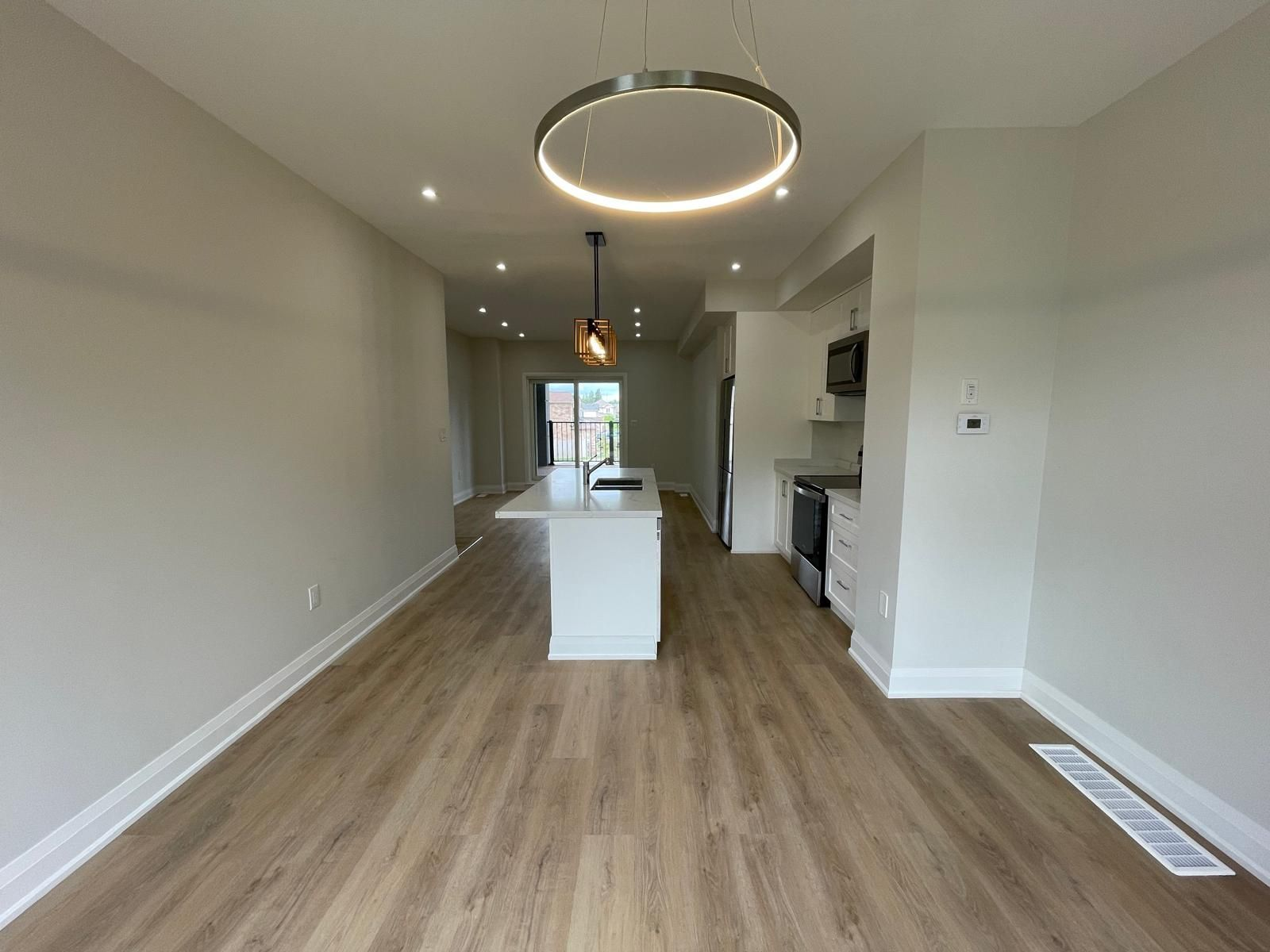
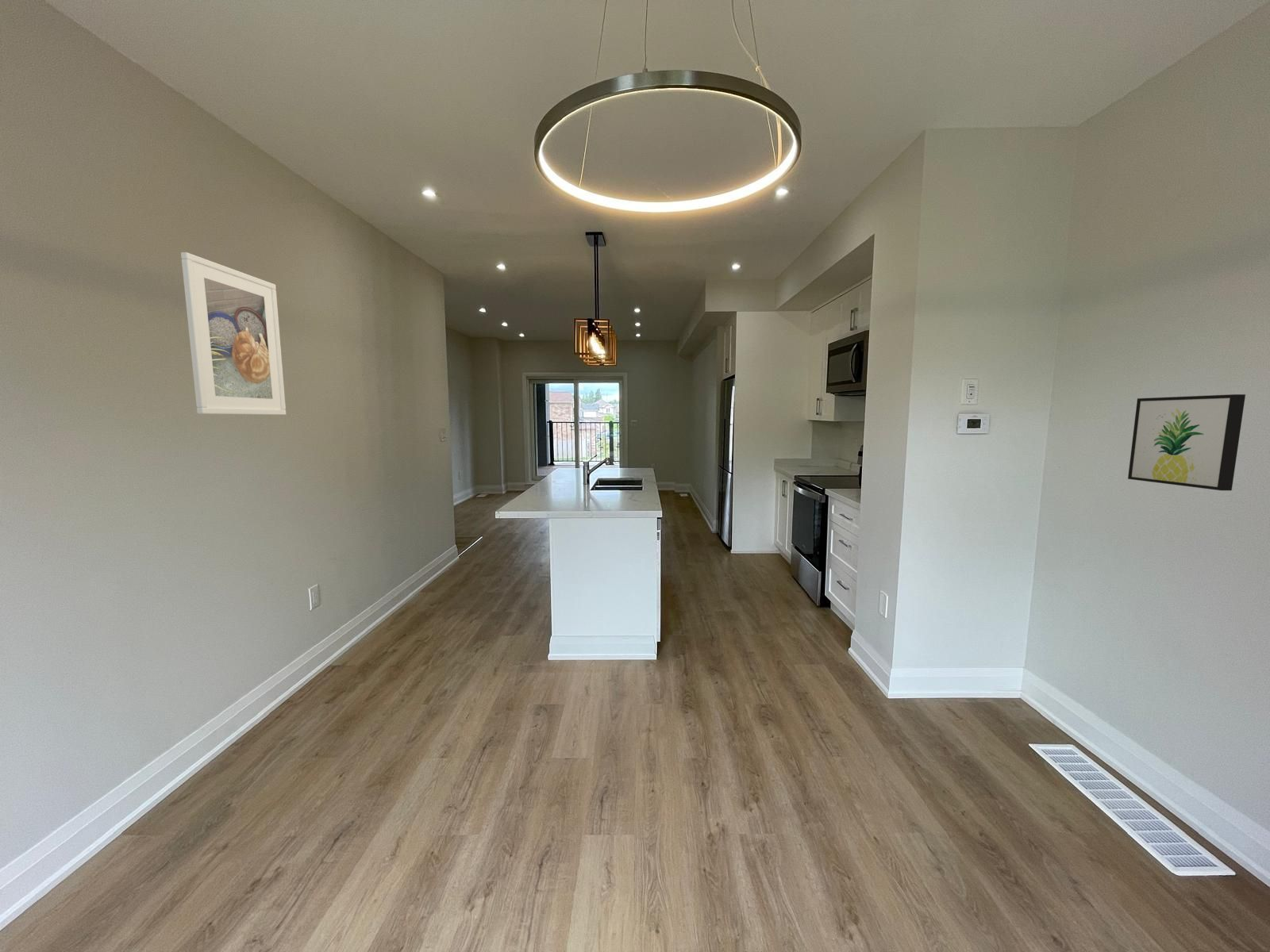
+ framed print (240, 343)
+ wall art (1180, 440)
